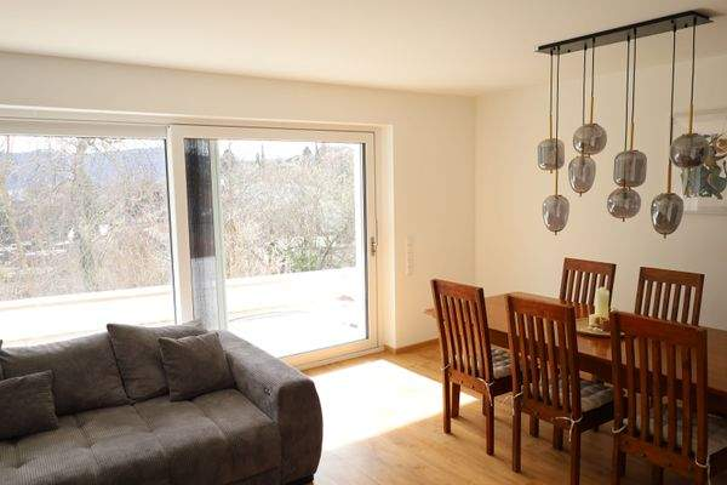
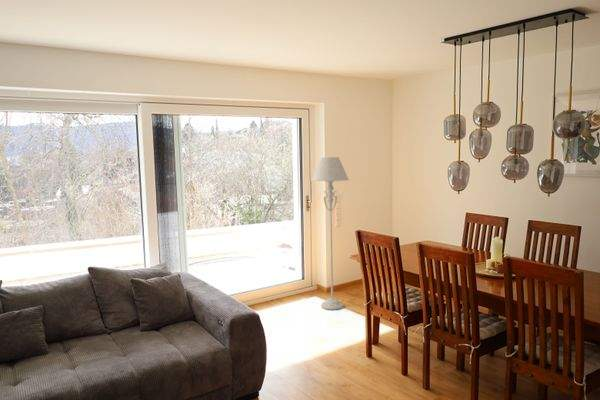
+ floor lamp (331, 232)
